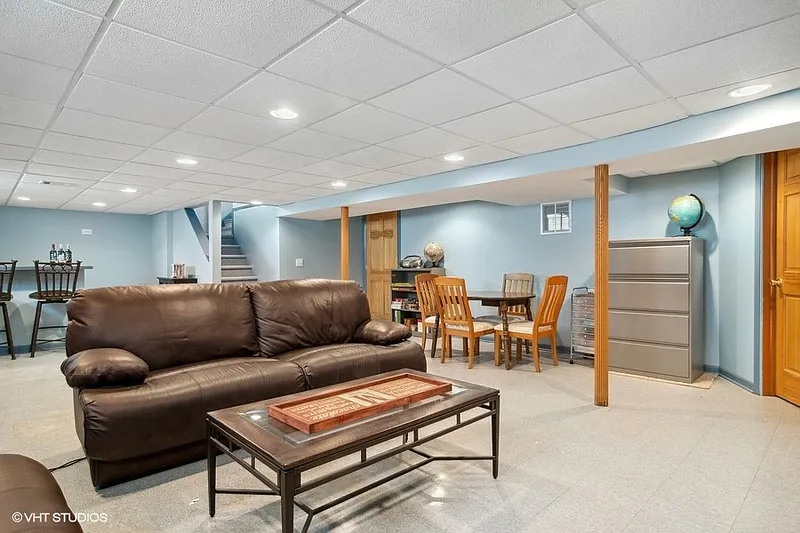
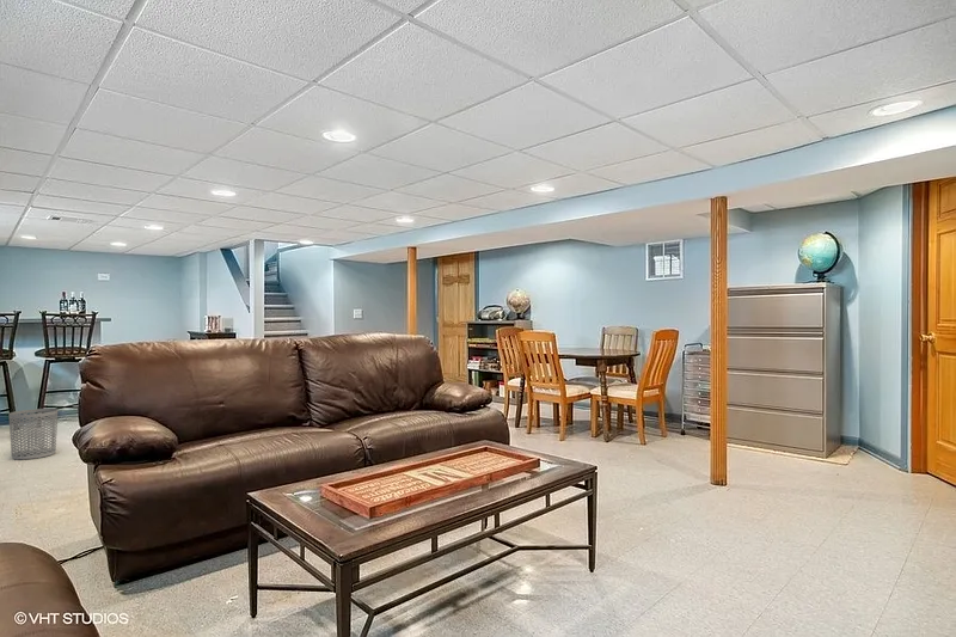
+ waste bin (33, 433)
